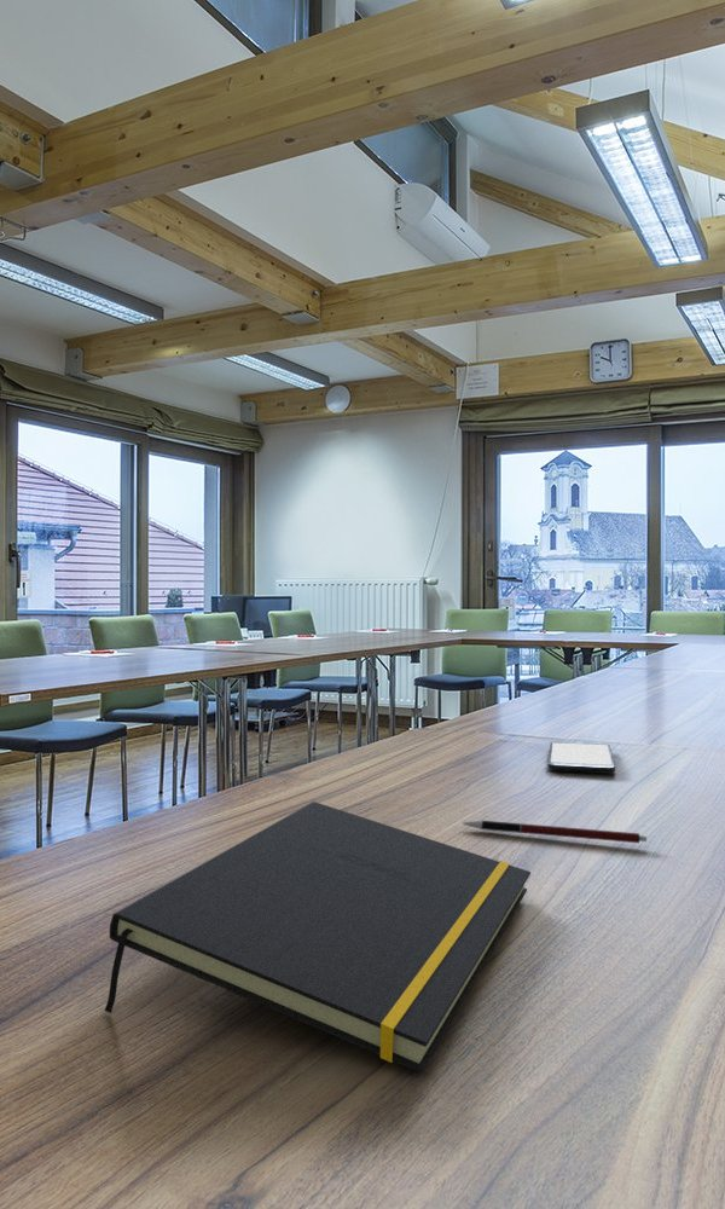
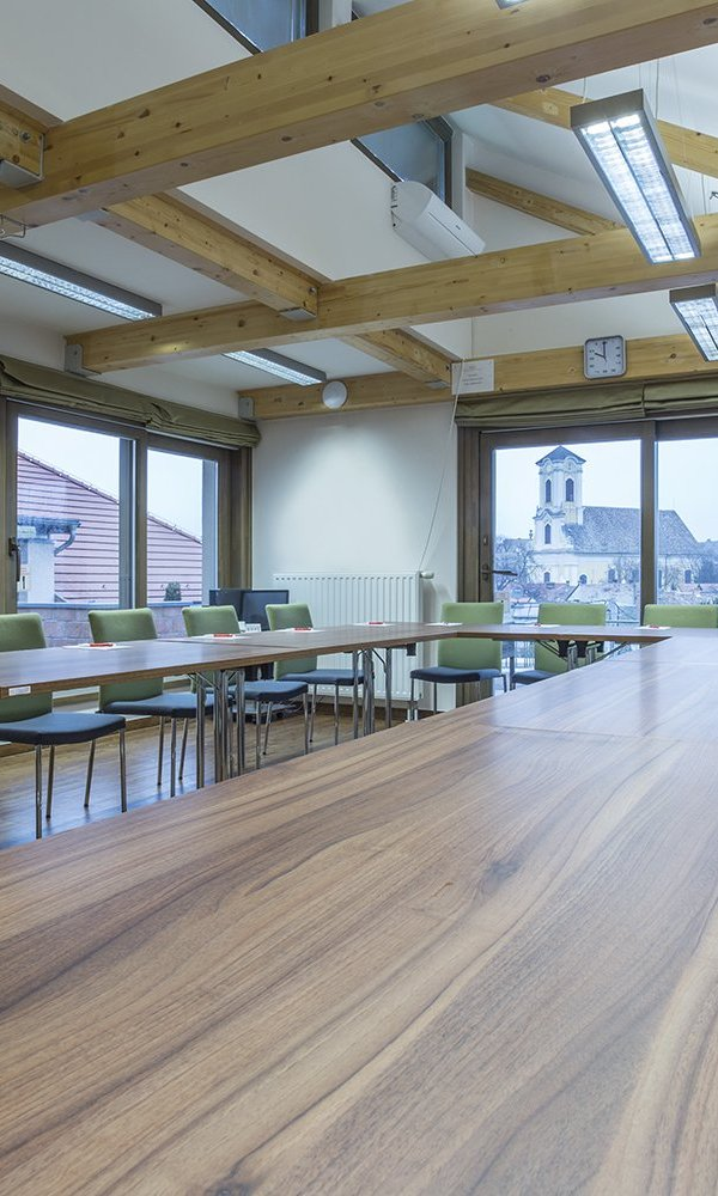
- pen (551, 831)
- smartphone (580, 756)
- notepad (352, 899)
